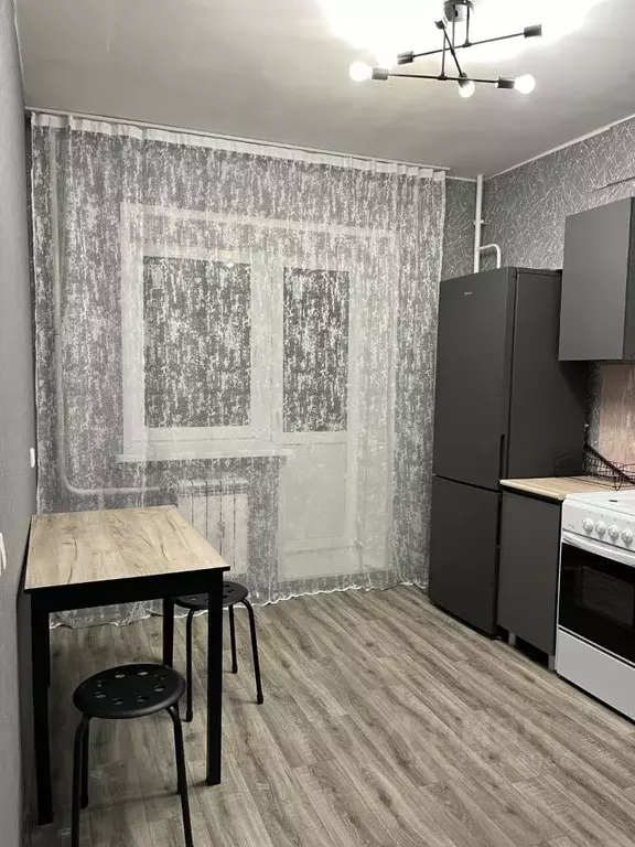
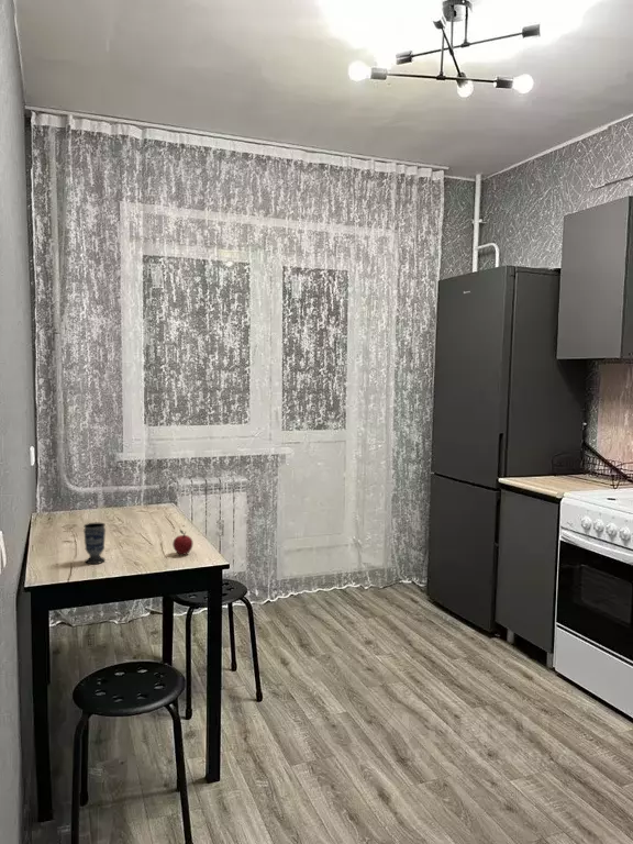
+ apple (182, 542)
+ cup (95, 543)
